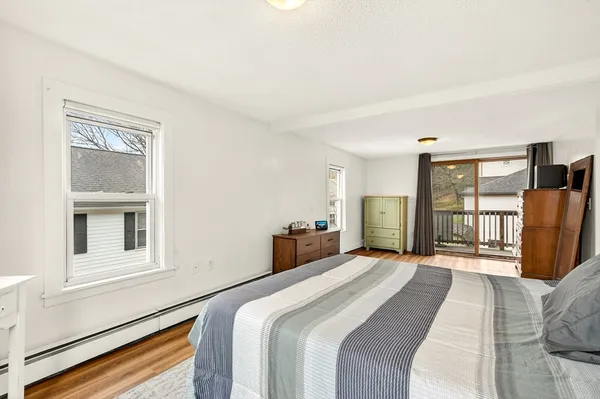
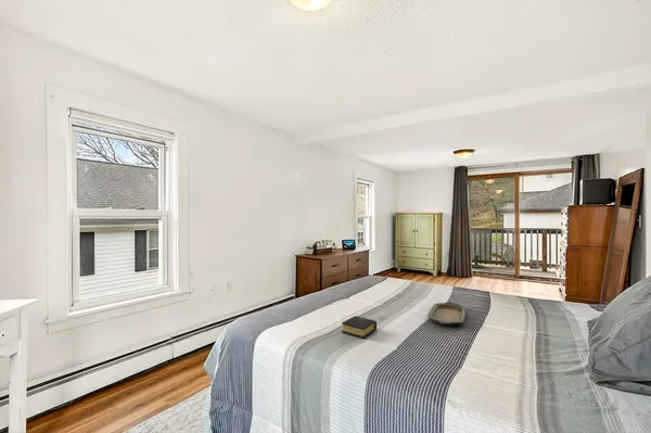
+ book (359, 326)
+ serving tray (447, 314)
